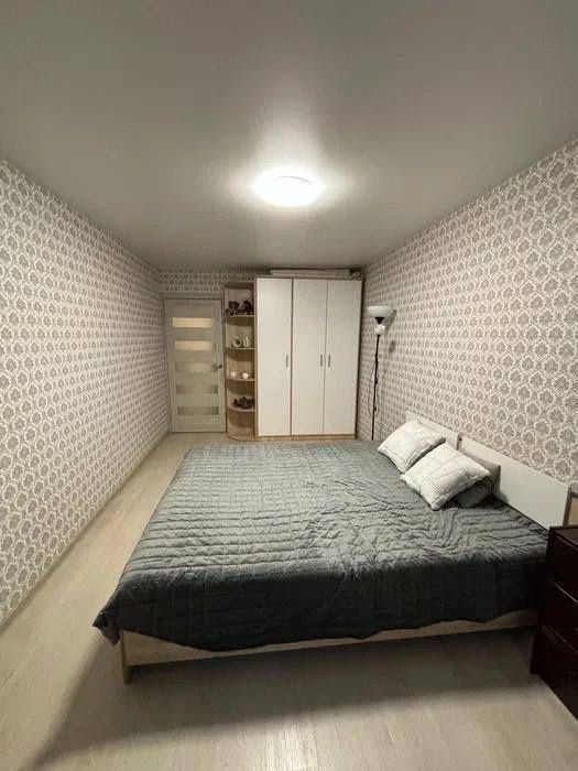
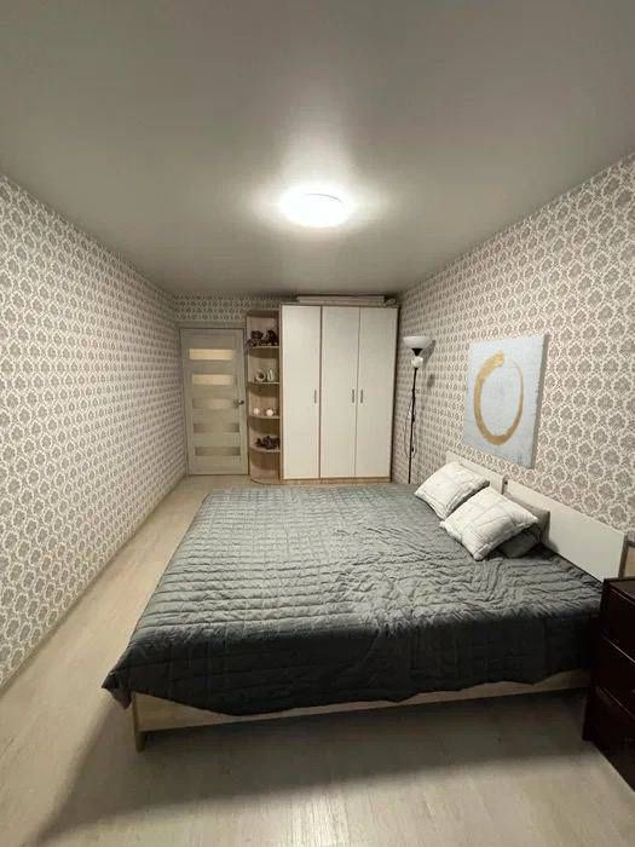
+ wall art (497, 398)
